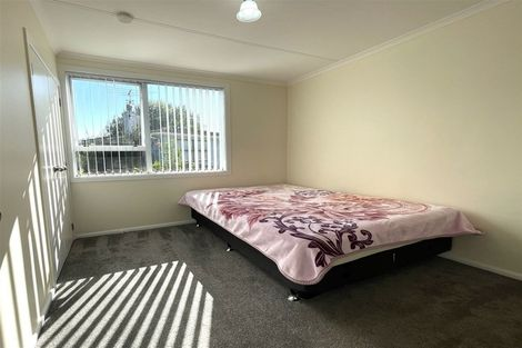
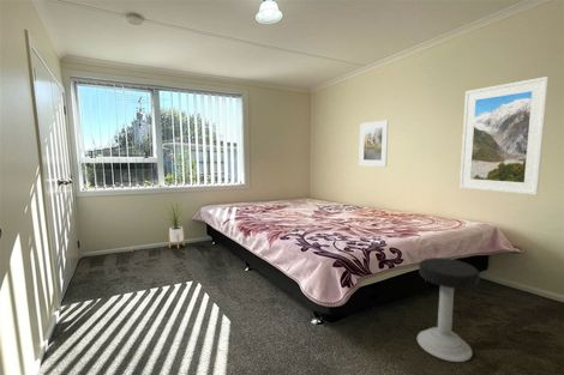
+ stool (445, 306)
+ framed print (498, 138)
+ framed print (372, 144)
+ house plant (175, 222)
